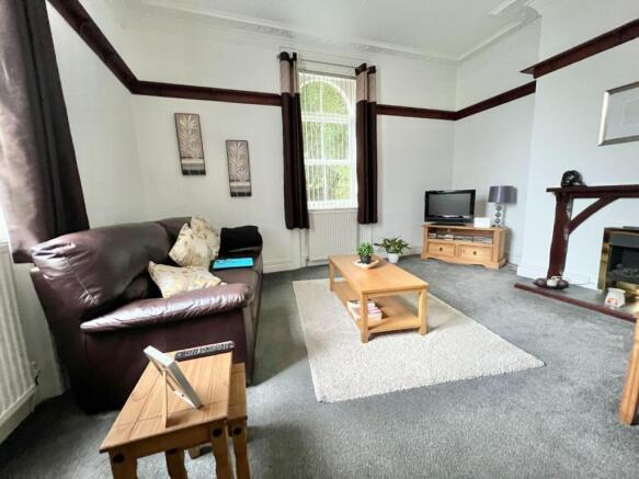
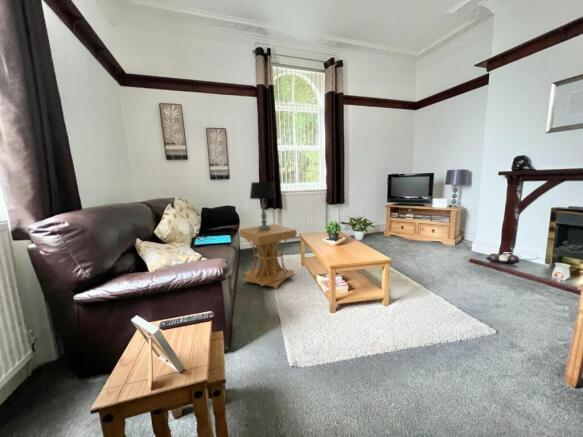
+ side table (268, 254)
+ table lamp (263, 205)
